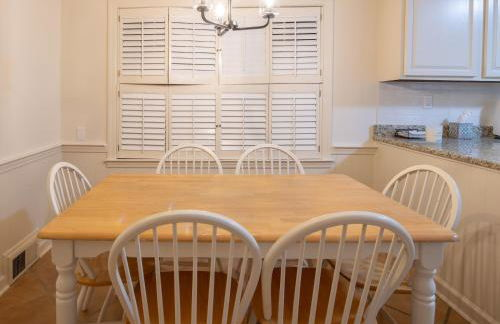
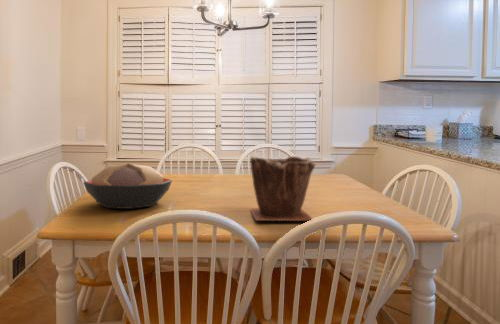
+ decorative bowl (129, 183)
+ plant pot (280, 186)
